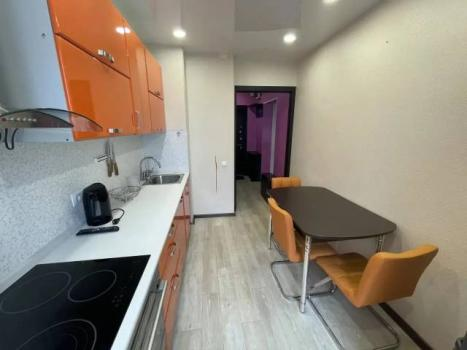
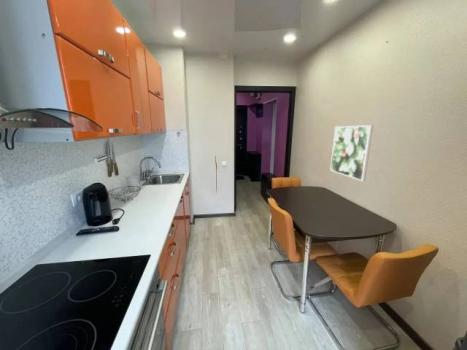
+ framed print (348, 151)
